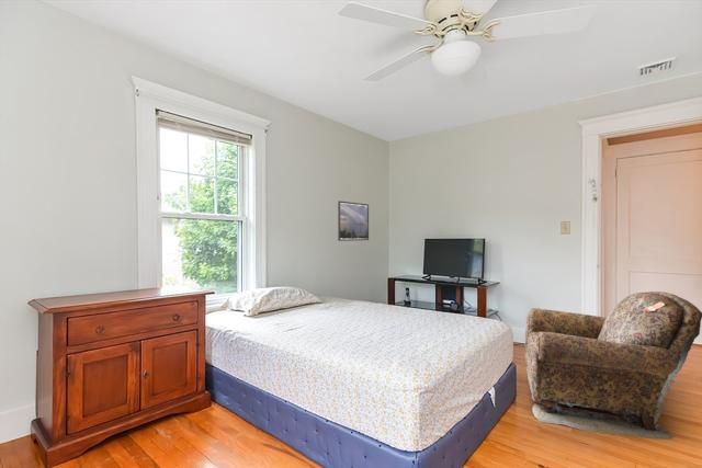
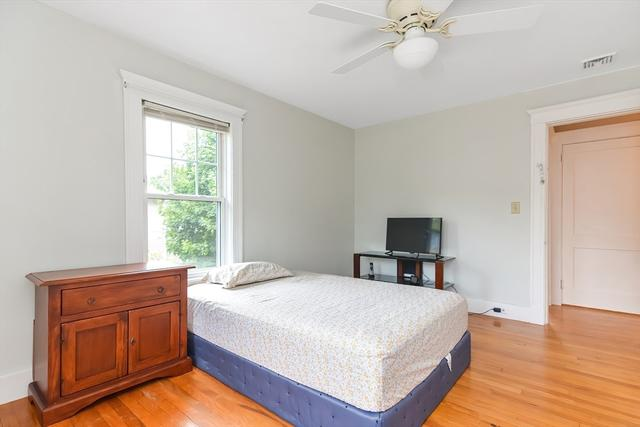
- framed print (353, 221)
- armchair (597, 346)
